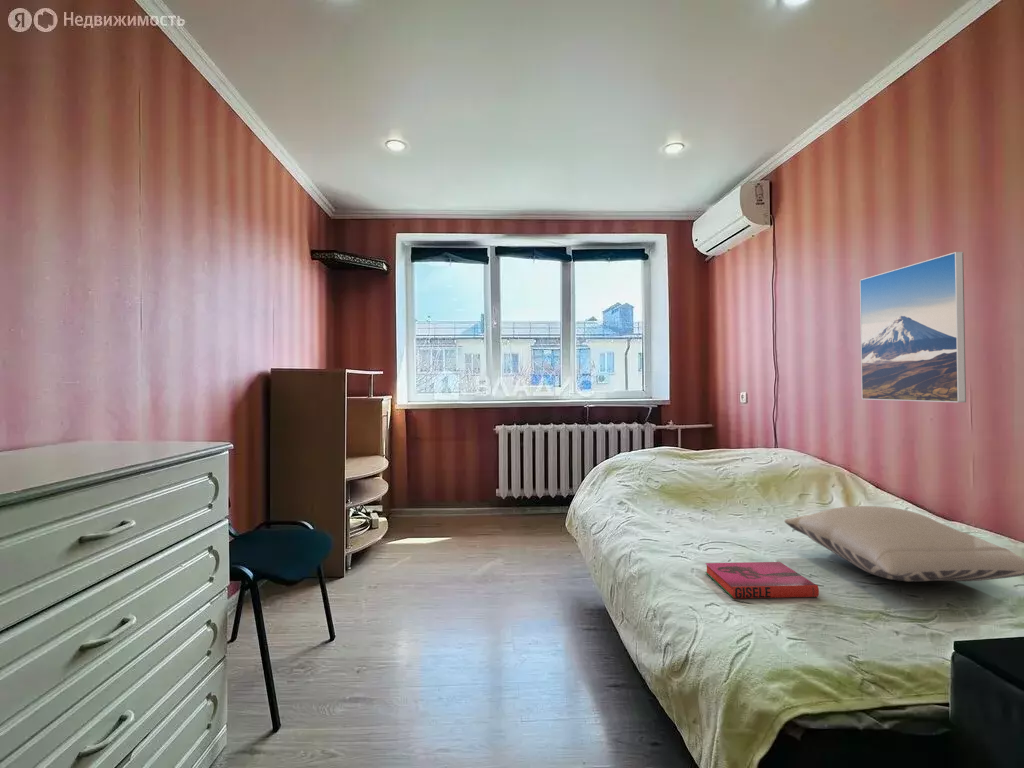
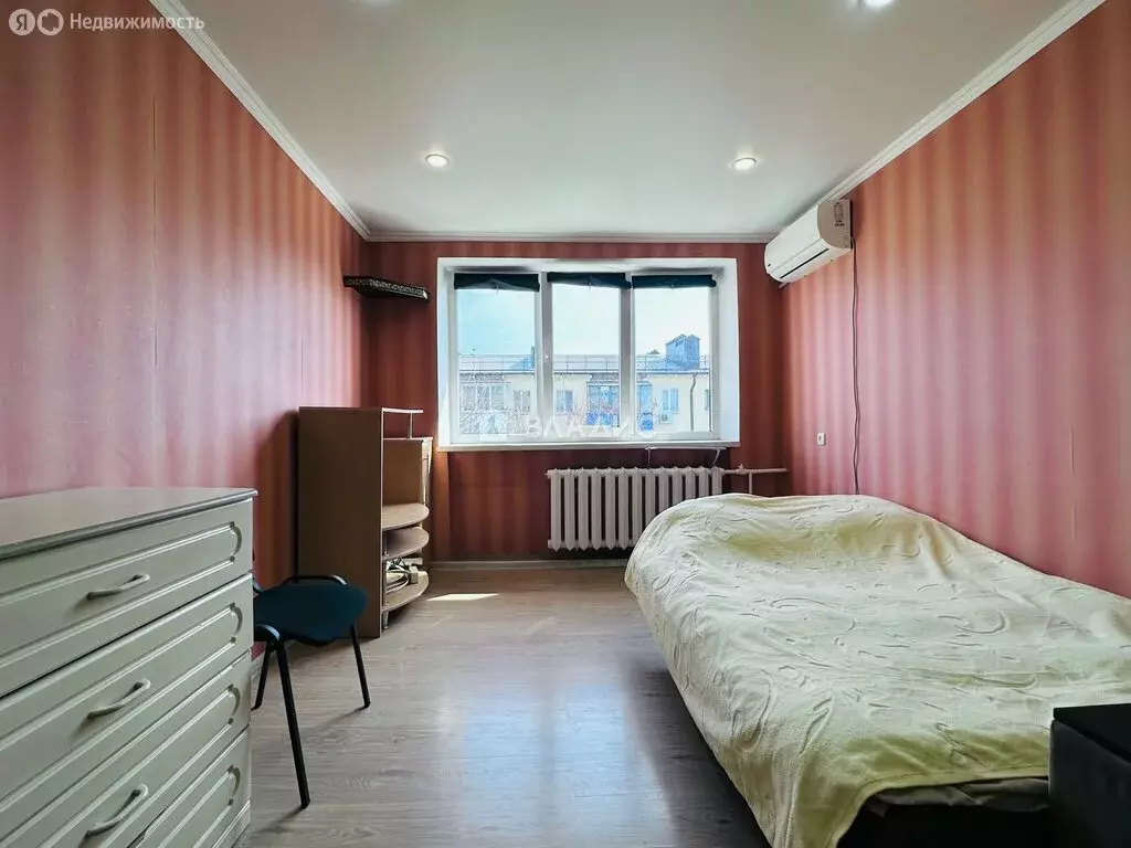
- pillow (896, 544)
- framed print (906, 334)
- hardback book (758, 579)
